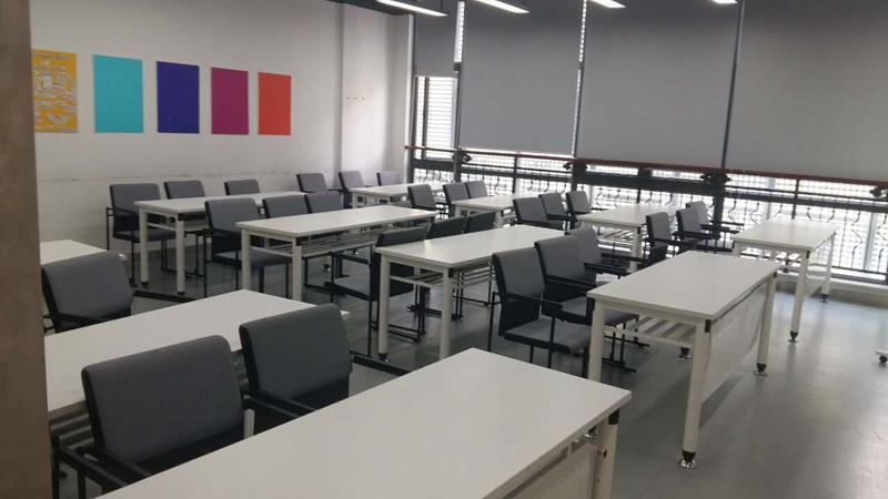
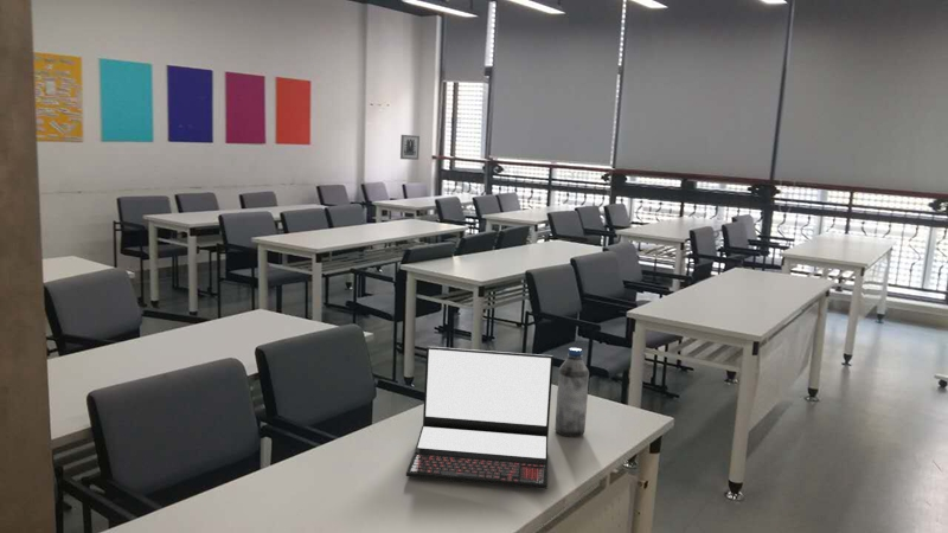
+ water bottle (571, 390)
+ wall art (410, 147)
+ laptop (482, 413)
